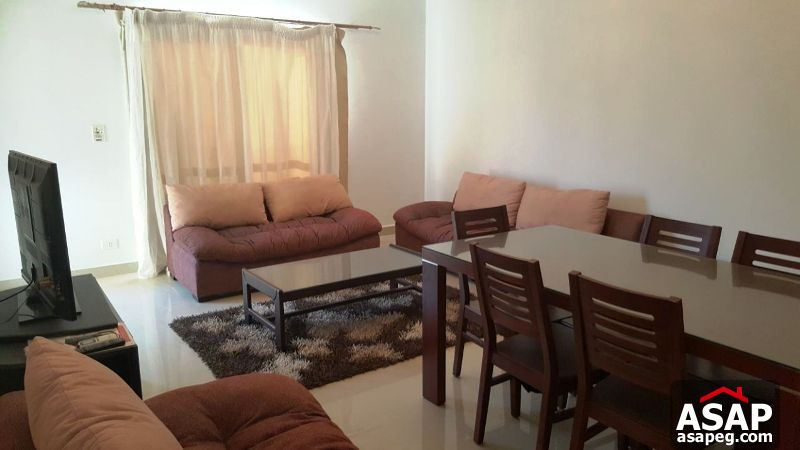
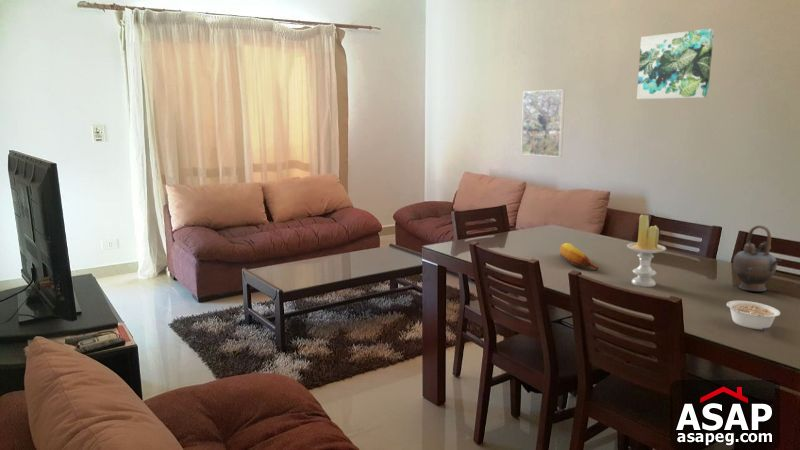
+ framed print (542, 123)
+ candle (646, 249)
+ teapot (759, 258)
+ wall art (673, 66)
+ legume (753, 315)
+ fruit (579, 253)
